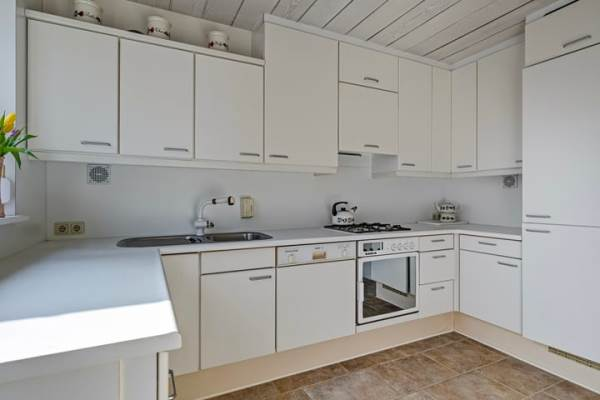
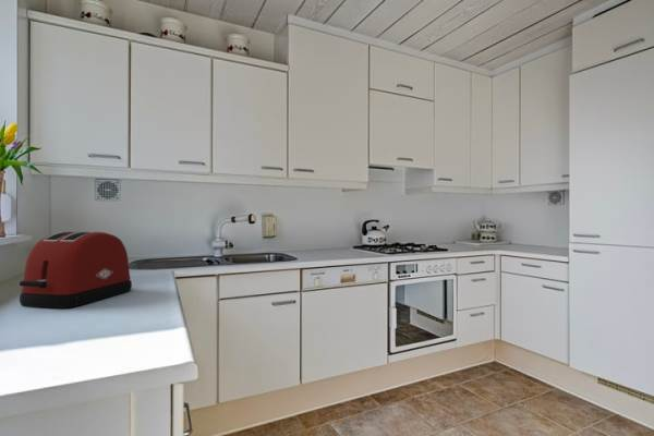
+ toaster (81, 264)
